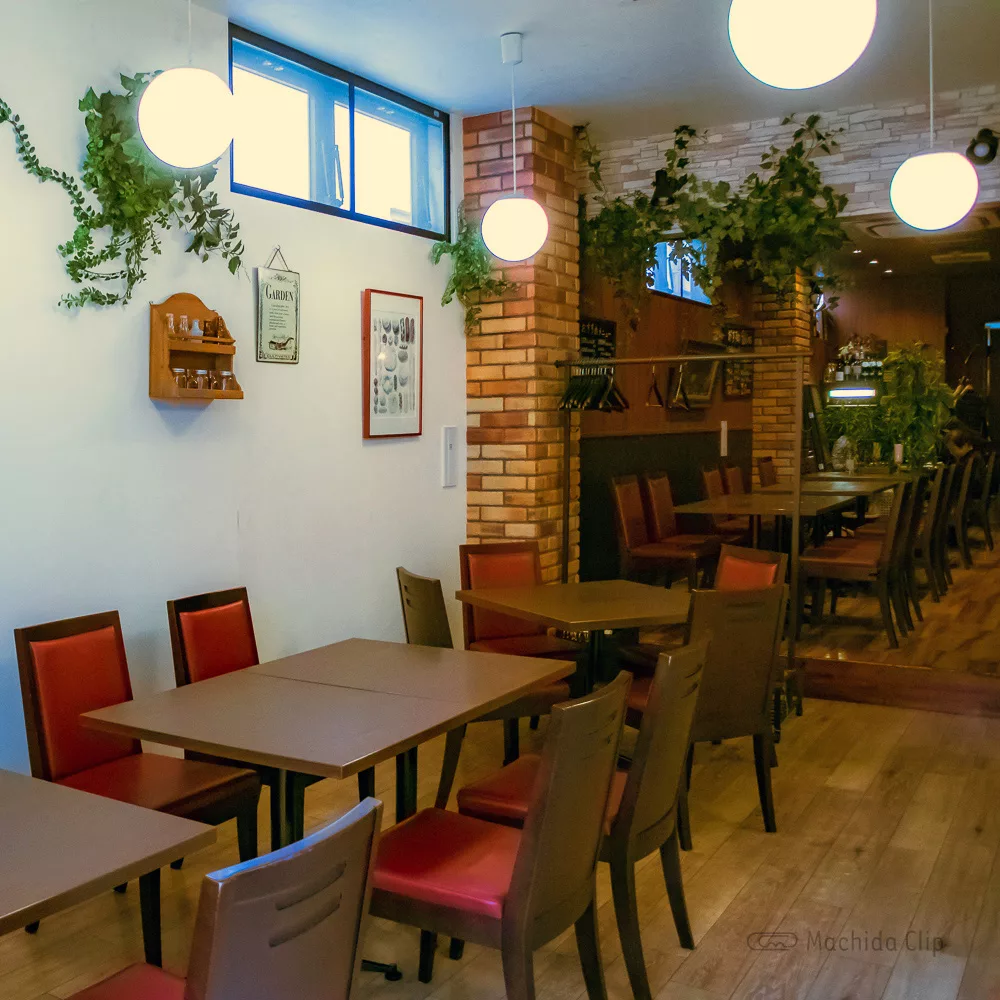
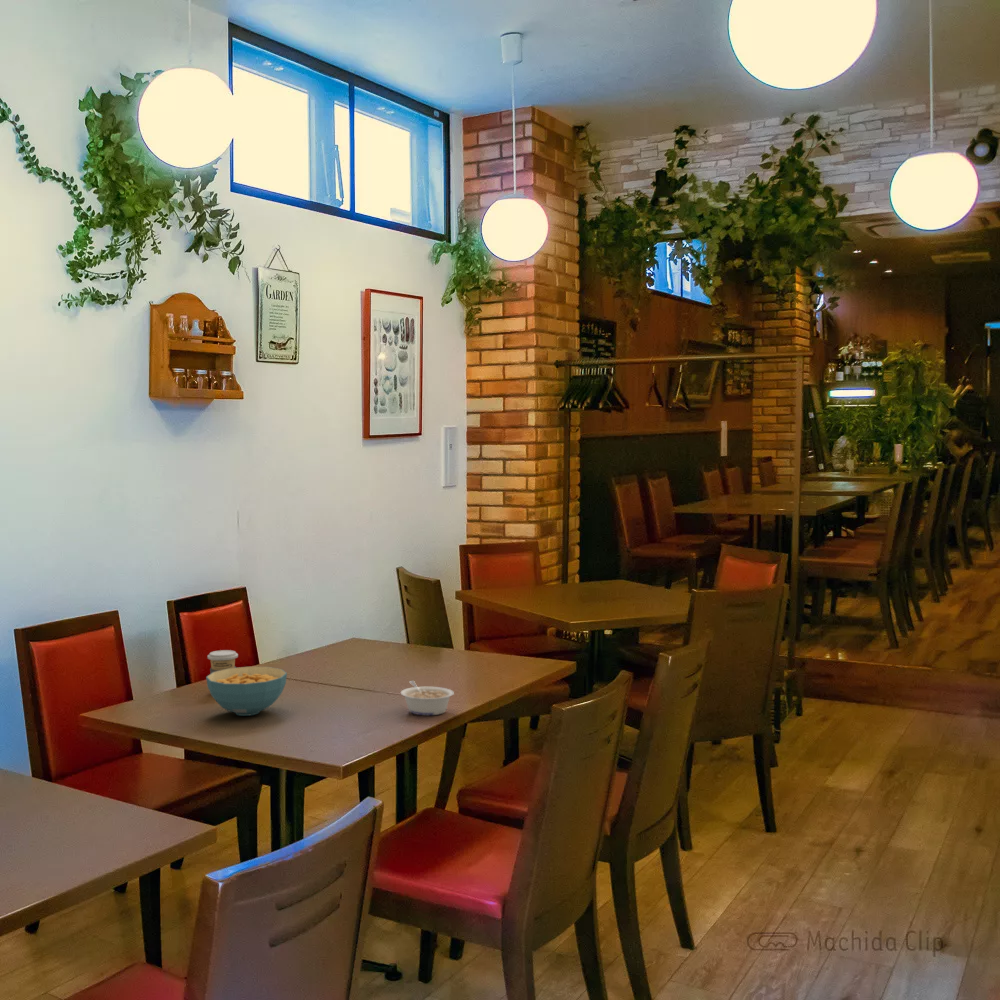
+ coffee cup (223, 669)
+ legume (425, 699)
+ cereal bowl (247, 693)
